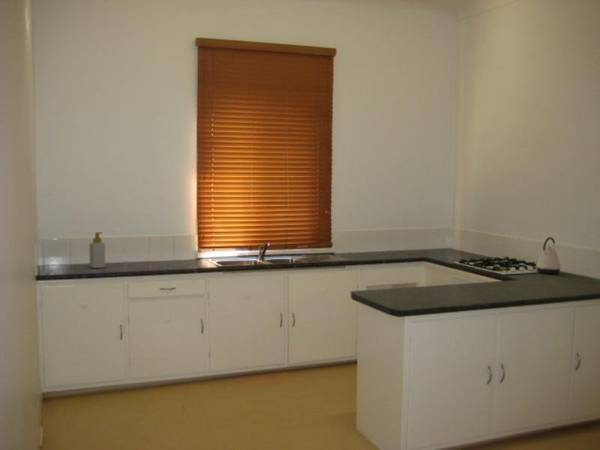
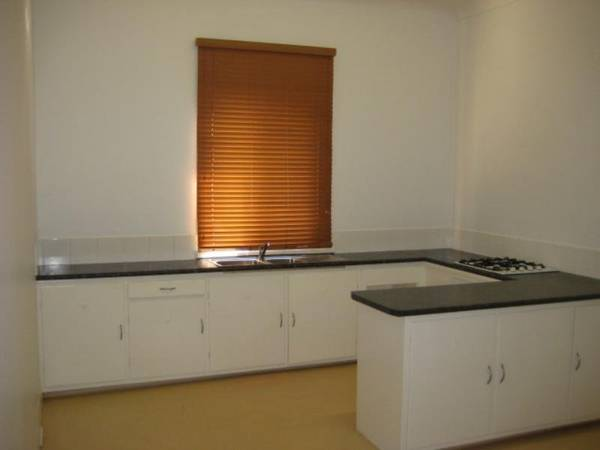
- soap bottle (97, 250)
- kettle (549, 254)
